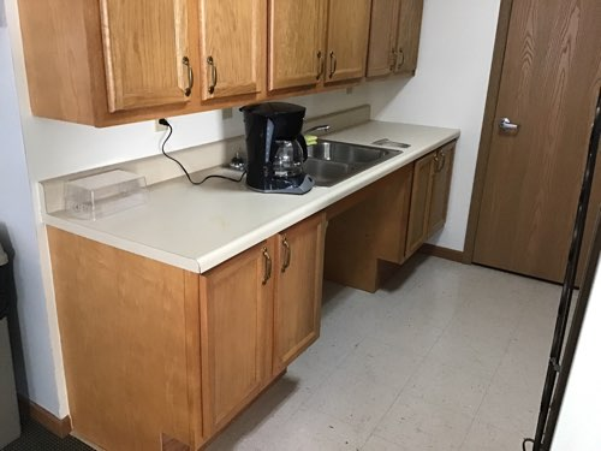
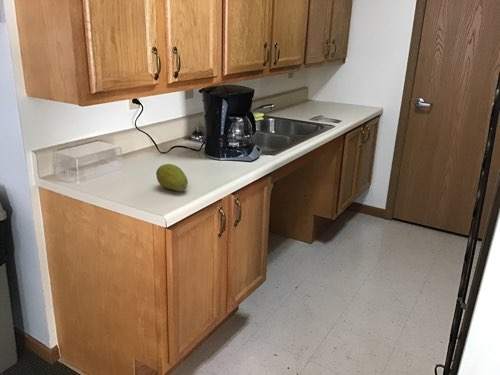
+ fruit (173, 177)
